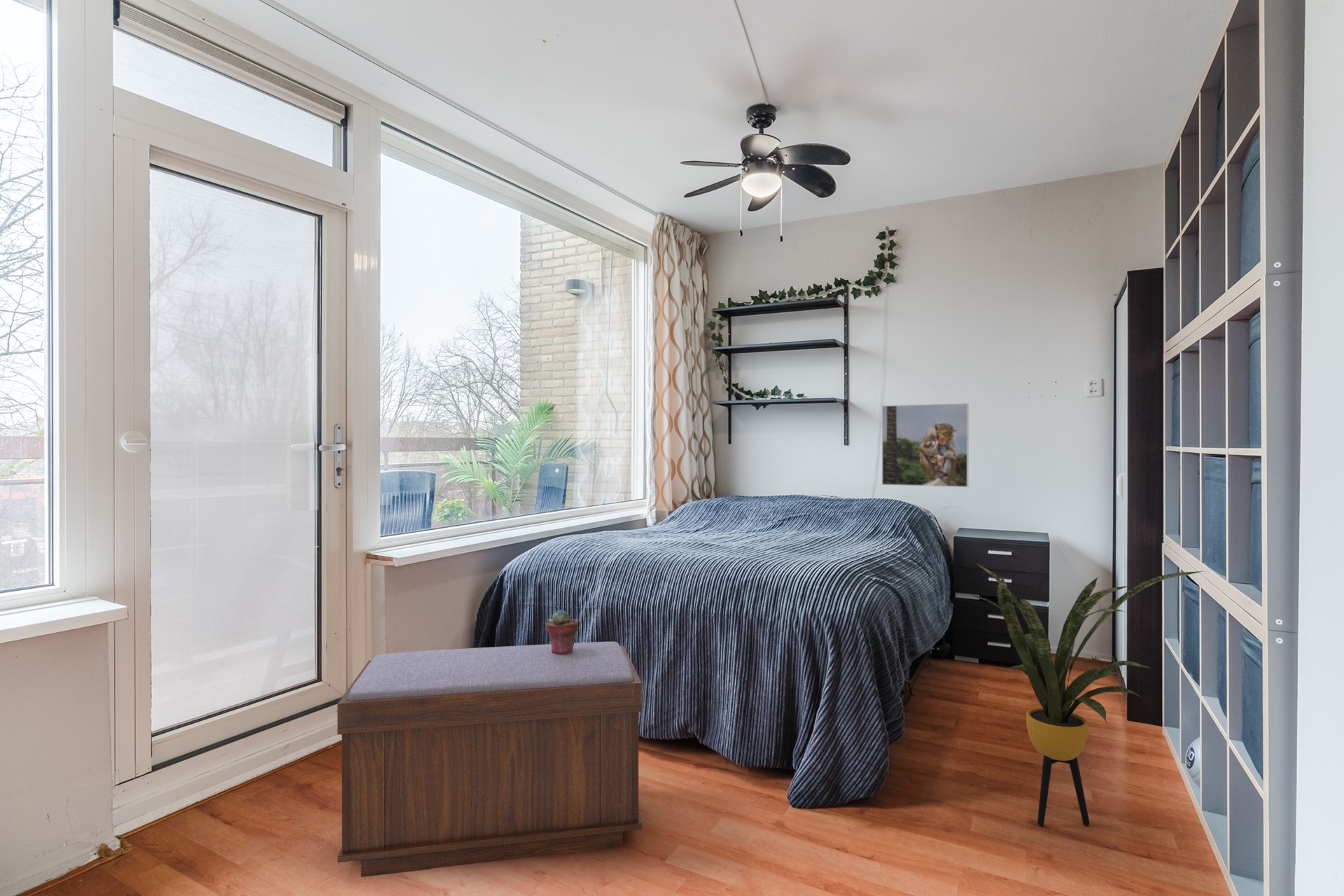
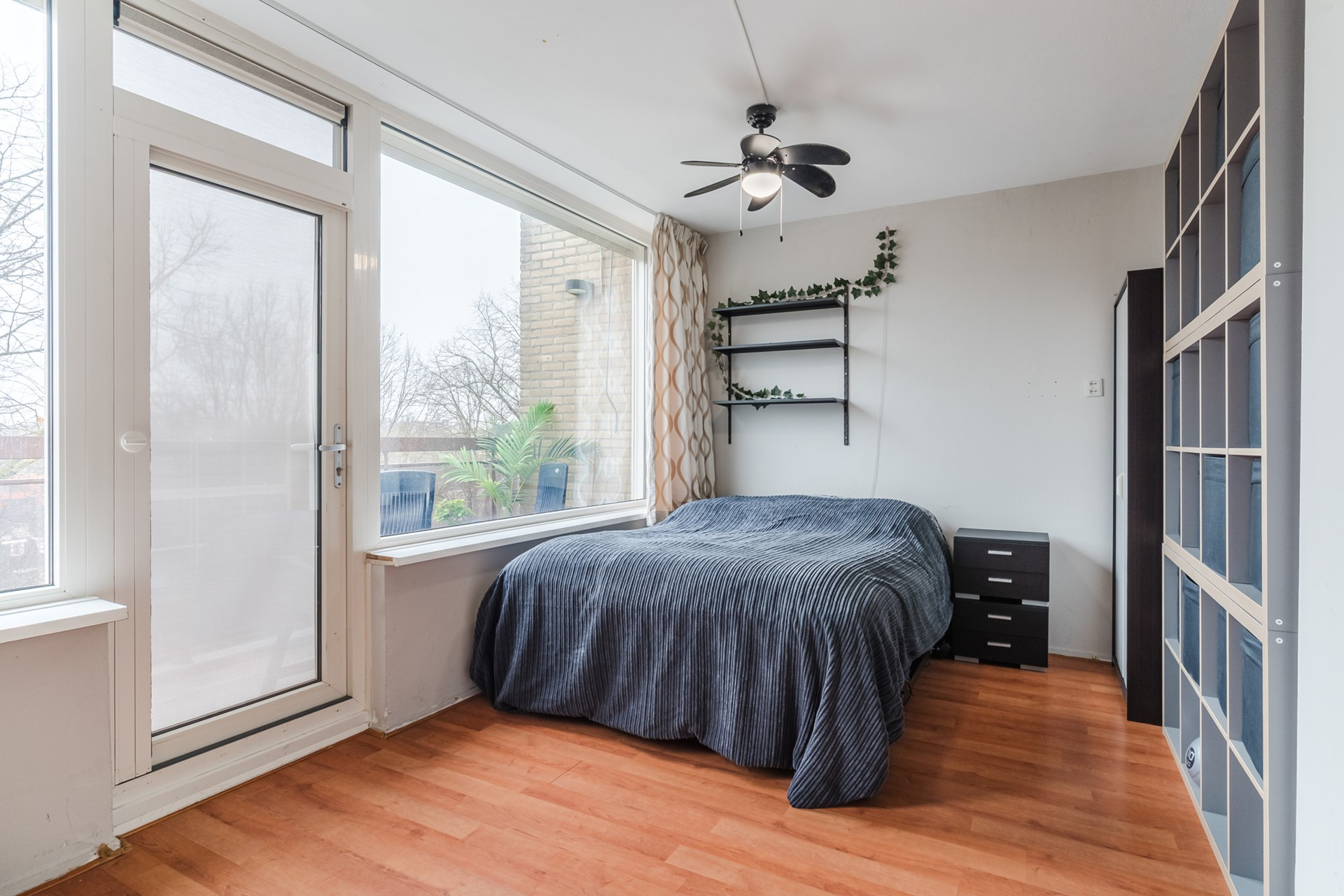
- bench (498, 744)
- potted succulent (562, 630)
- house plant (1068, 694)
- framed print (924, 445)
